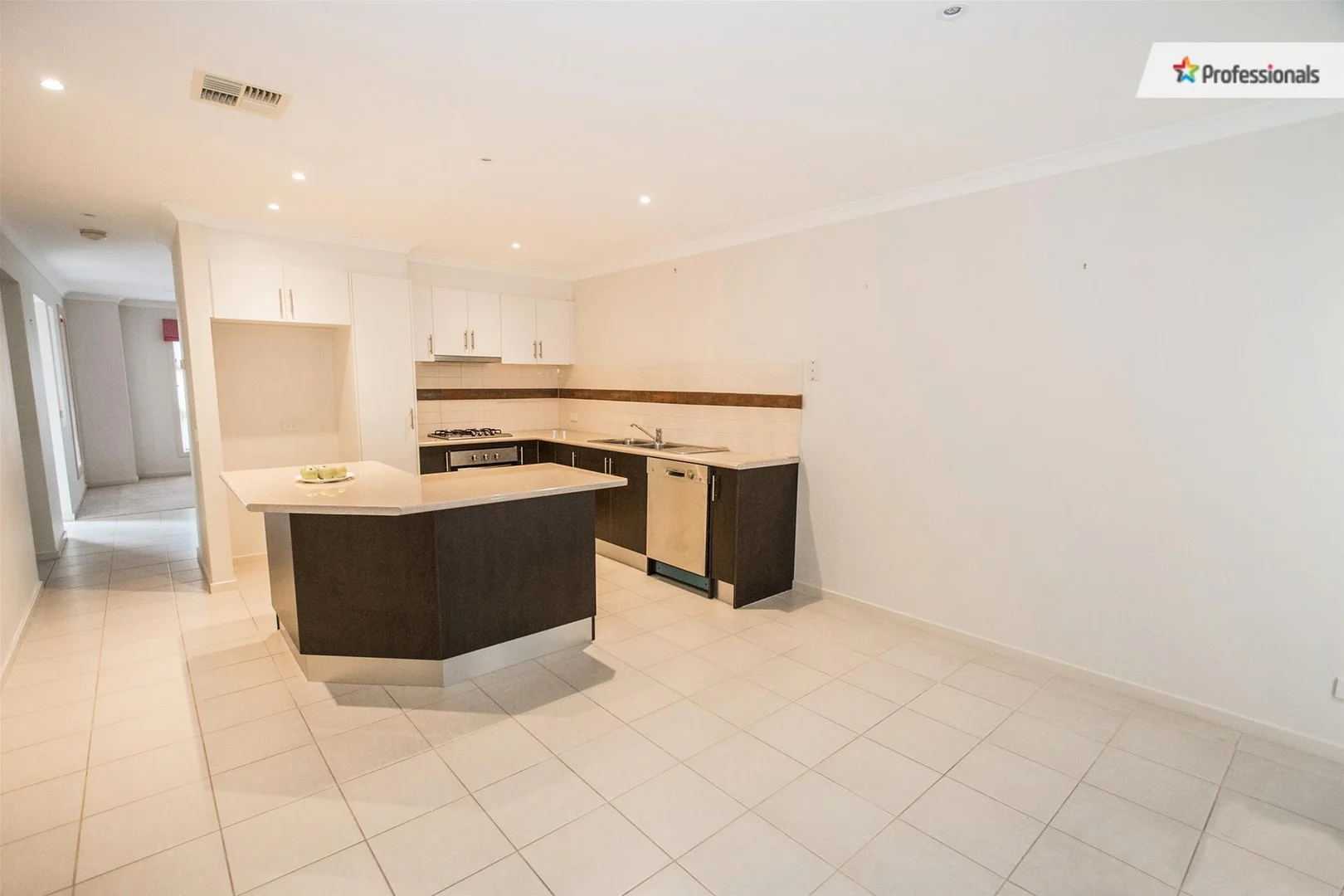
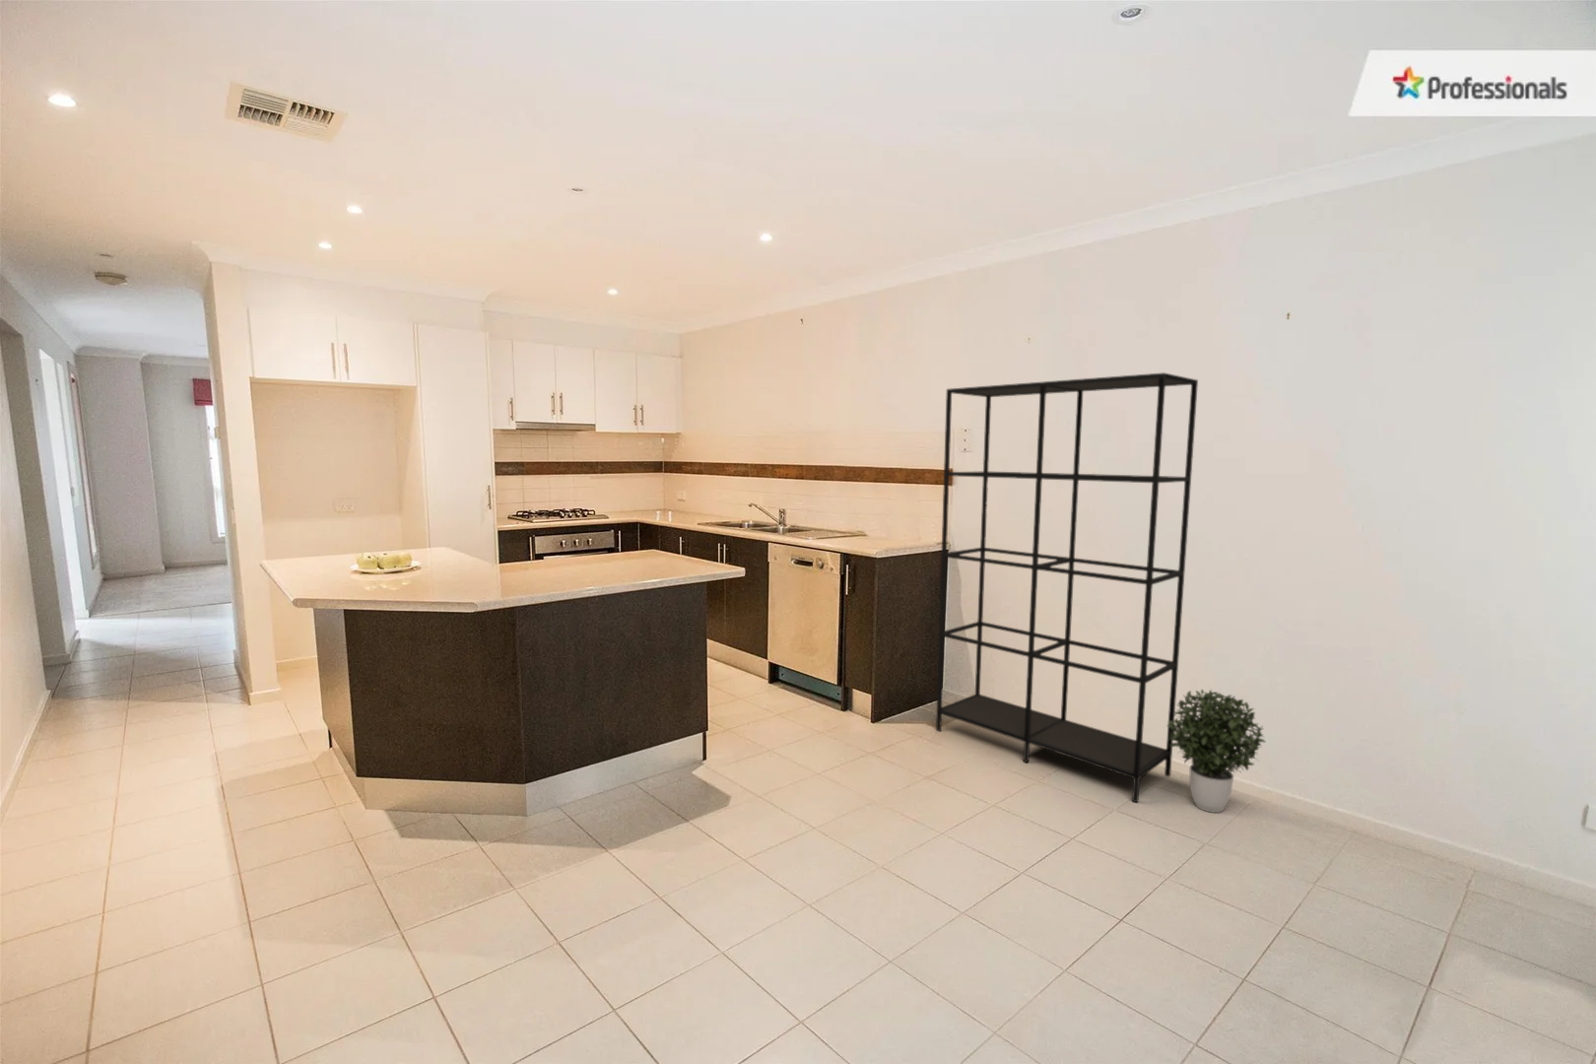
+ shelving unit (1053, 571)
+ potted plant (1214, 749)
